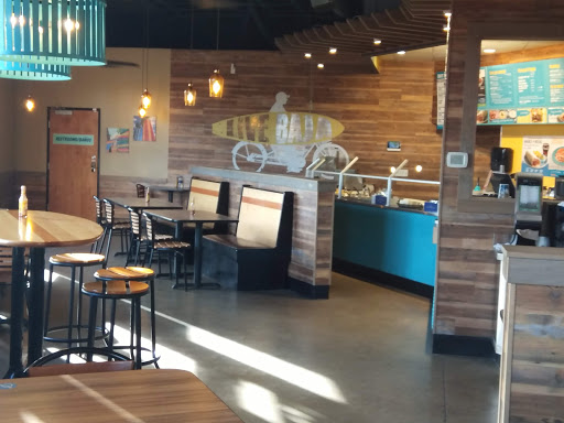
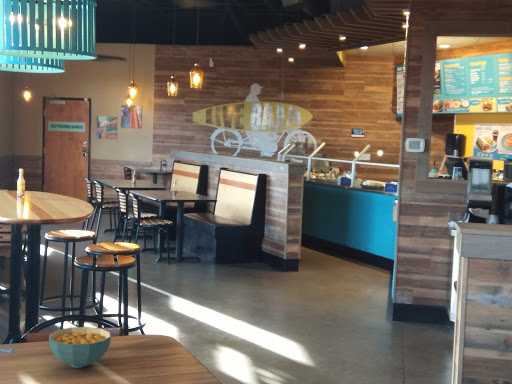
+ cereal bowl (79, 350)
